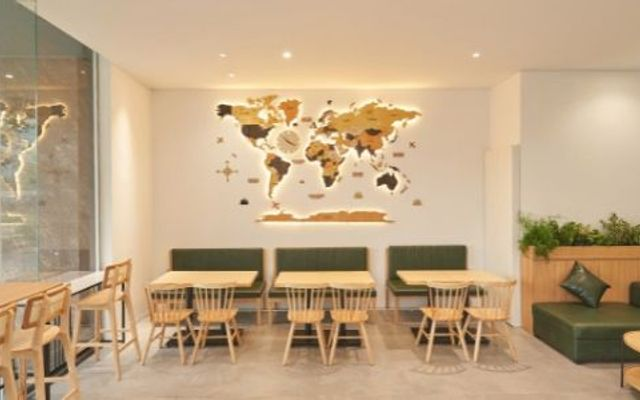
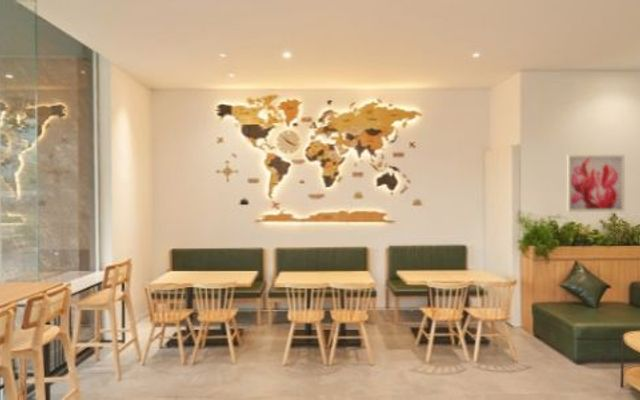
+ wall art (595, 183)
